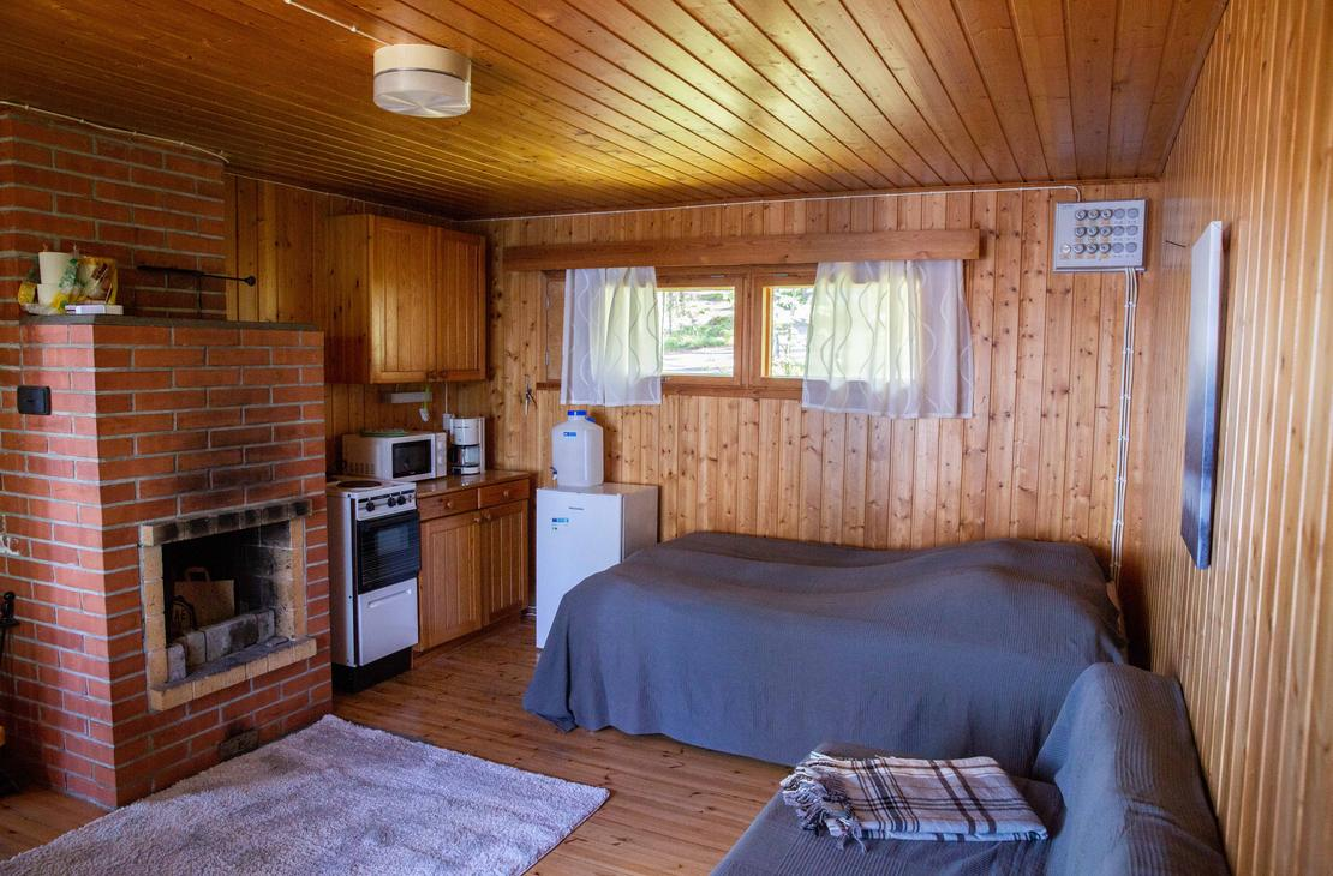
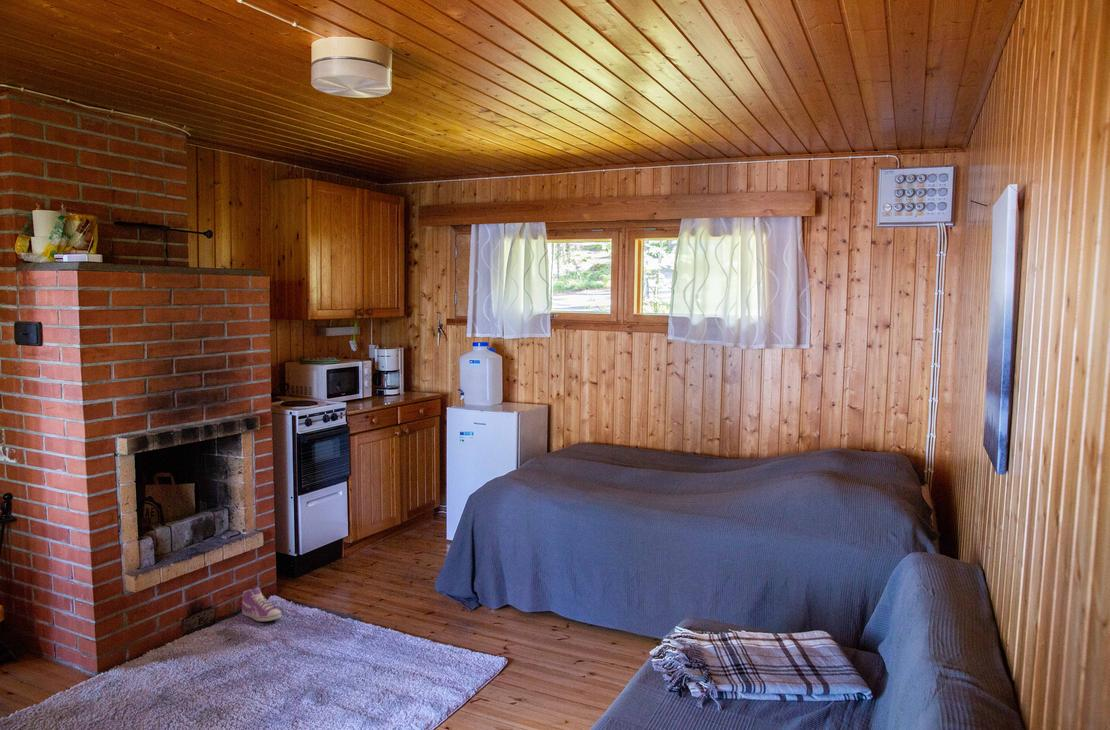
+ sneaker (260, 602)
